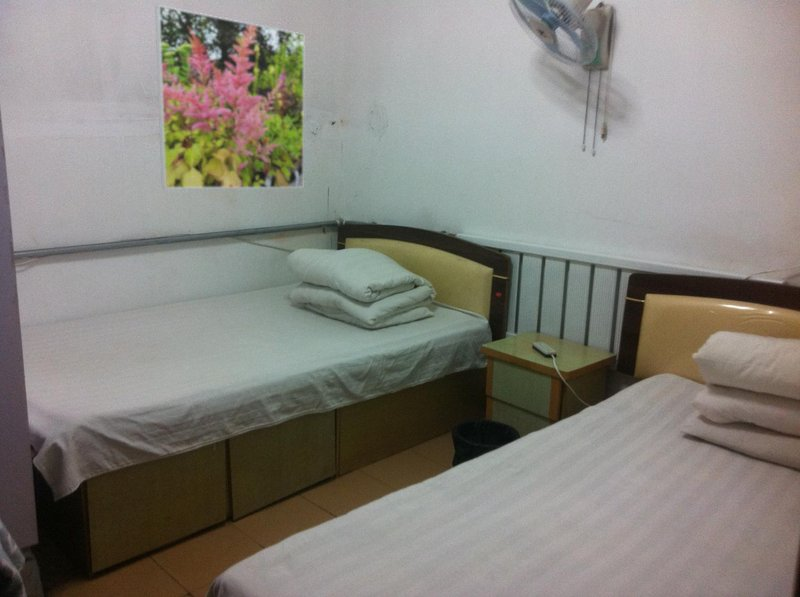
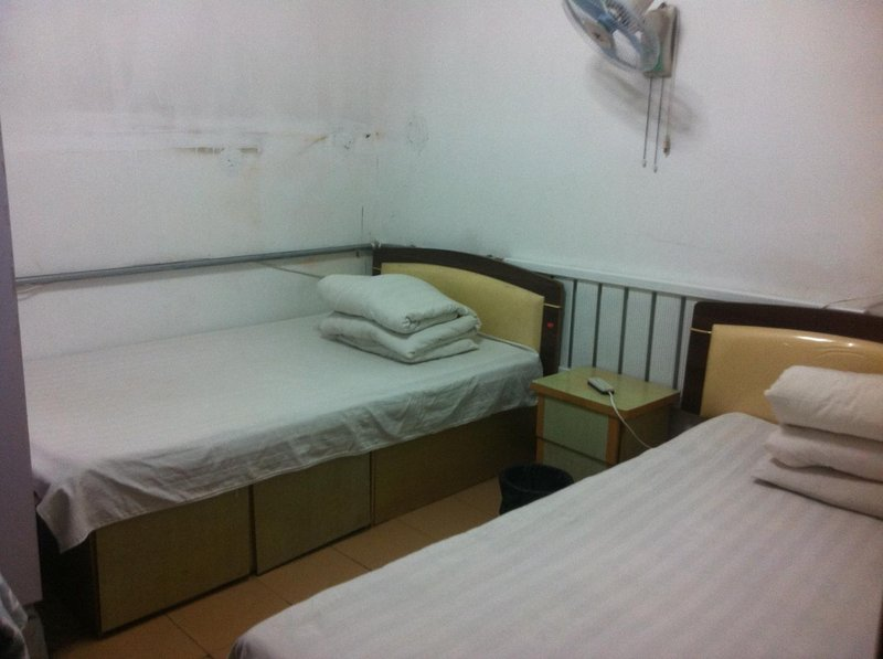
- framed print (237, 106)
